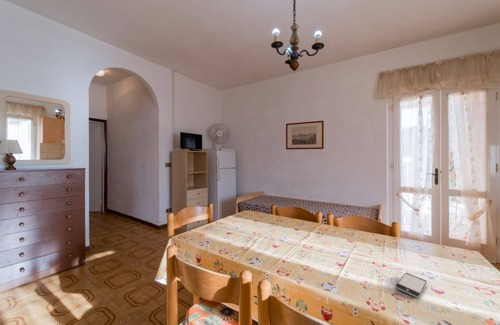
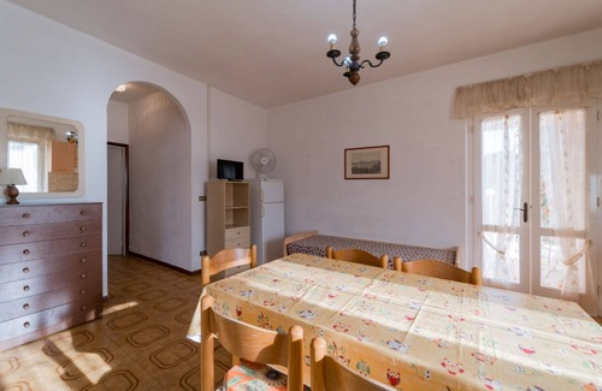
- smartphone (411, 284)
